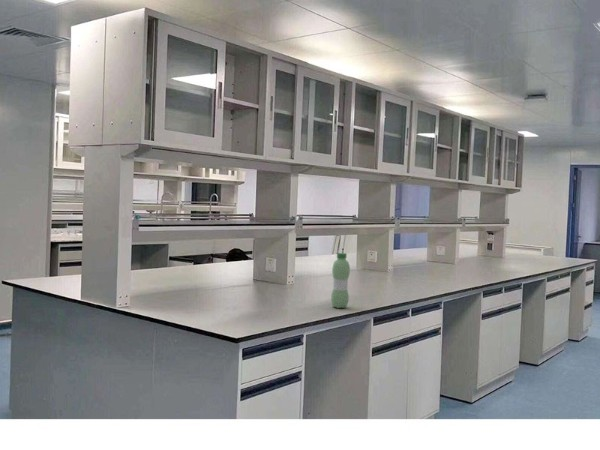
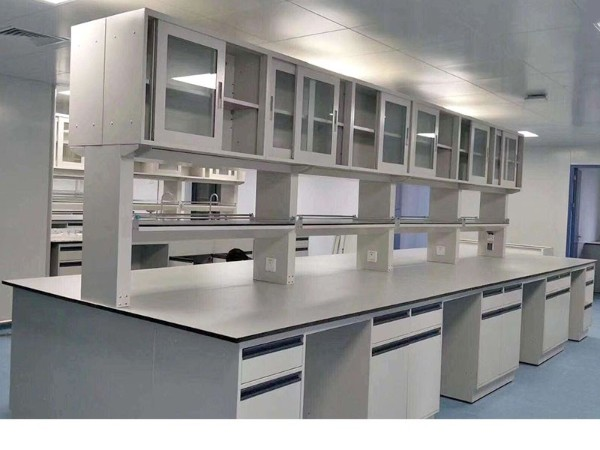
- water bottle (340, 280)
